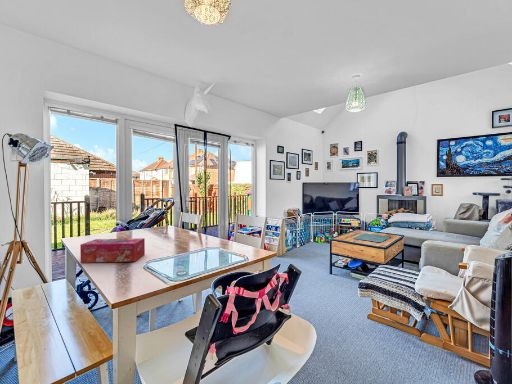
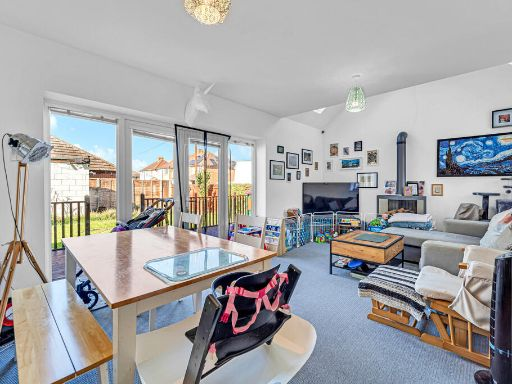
- tissue box (114, 249)
